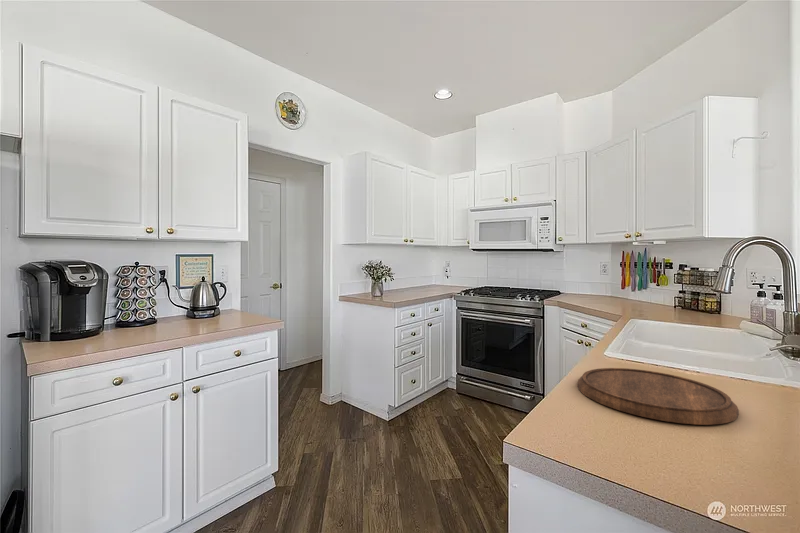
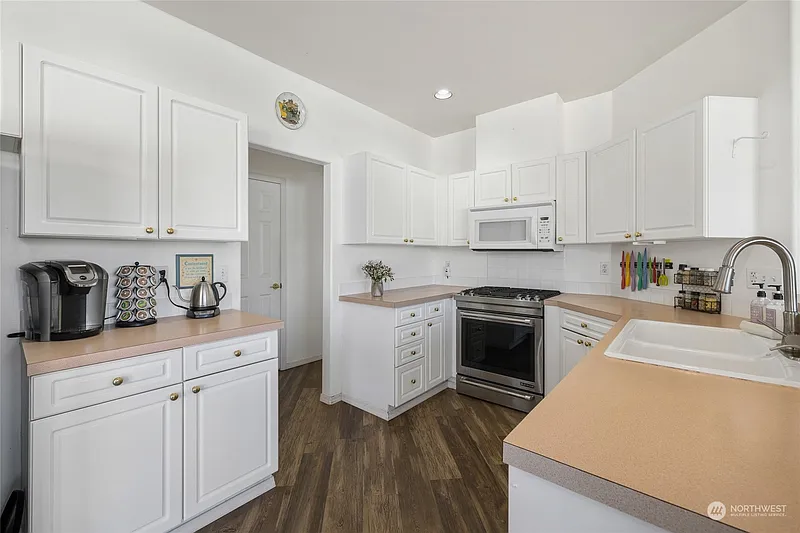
- cutting board (649, 390)
